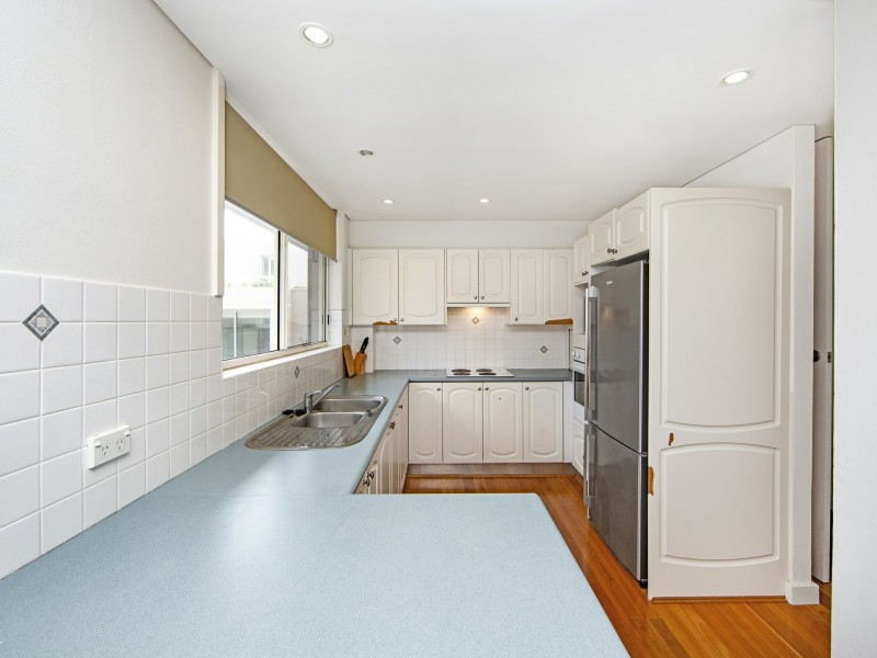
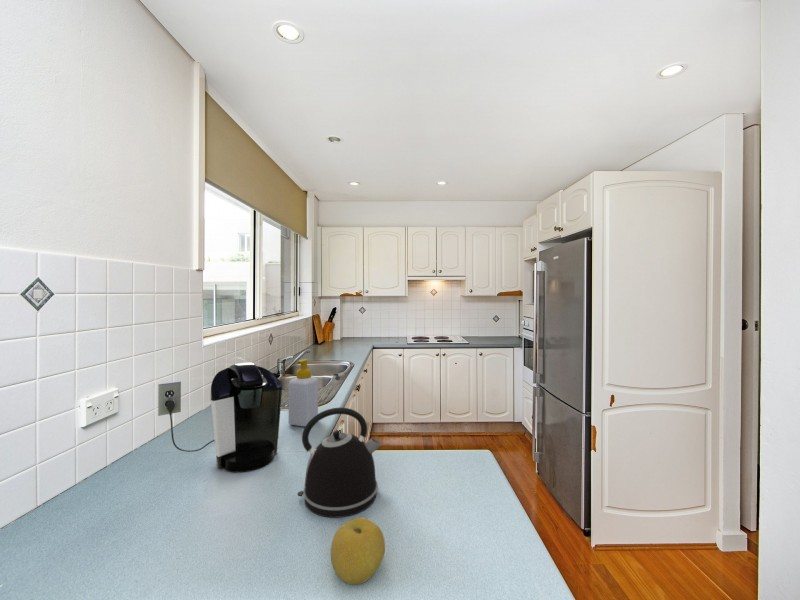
+ fruit (357, 548)
+ kettle (340, 451)
+ soap bottle (303, 391)
+ coffee maker (225, 413)
